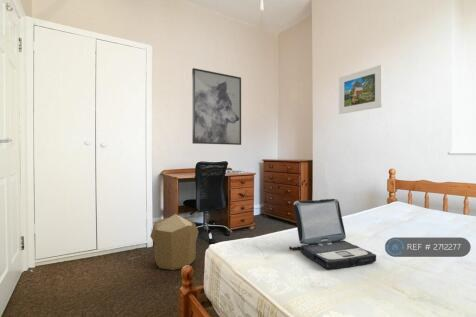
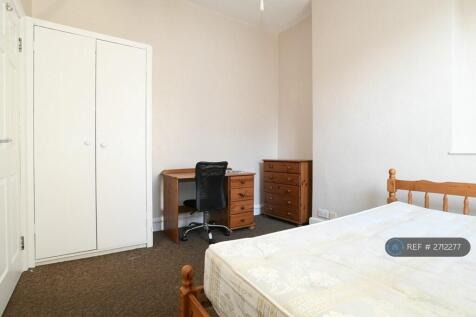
- wall art (218, 108)
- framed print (359, 91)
- laptop (330, 229)
- pouf (175, 238)
